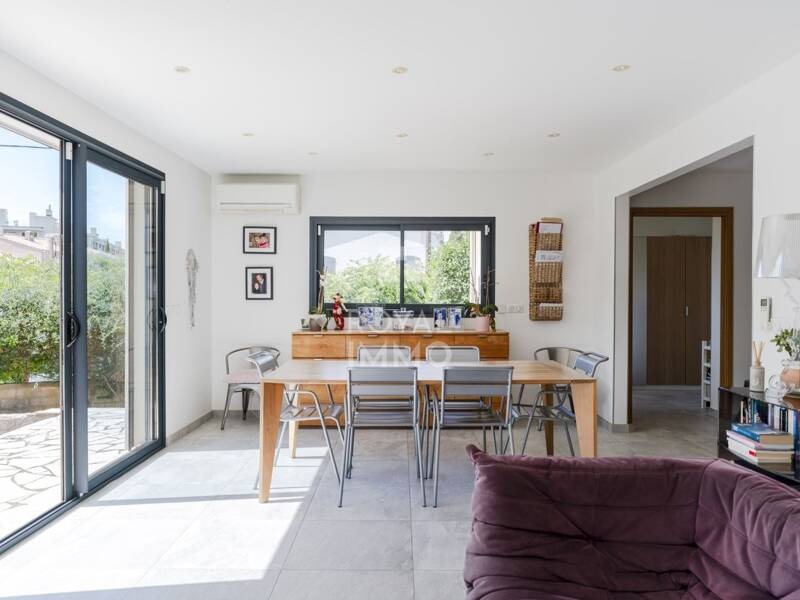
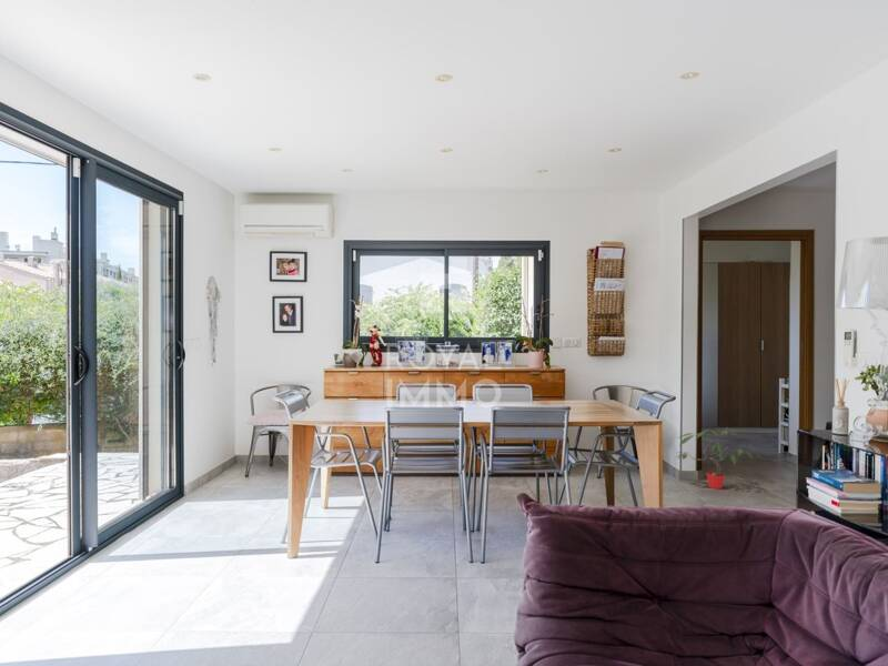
+ potted plant (712, 457)
